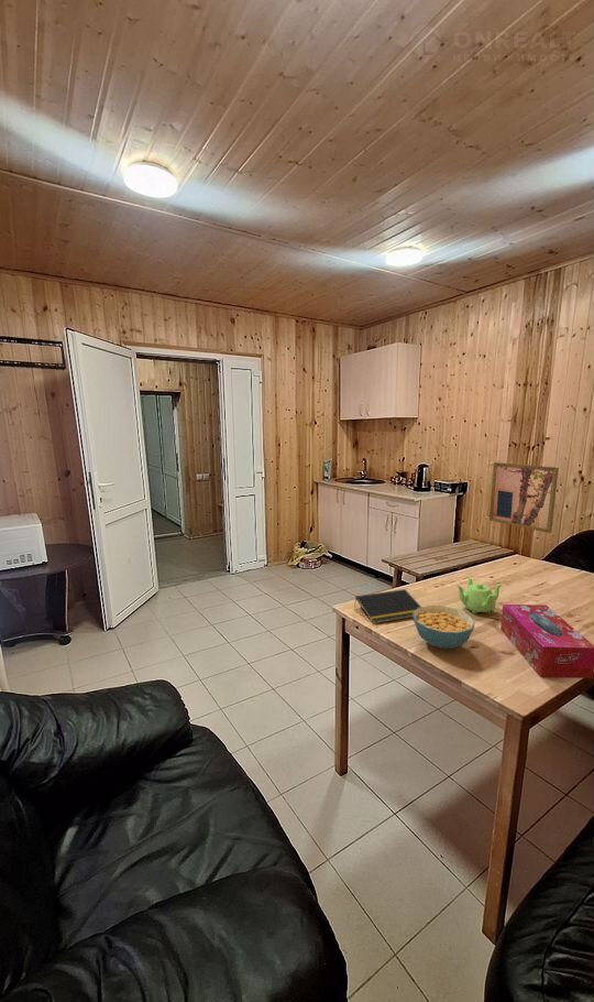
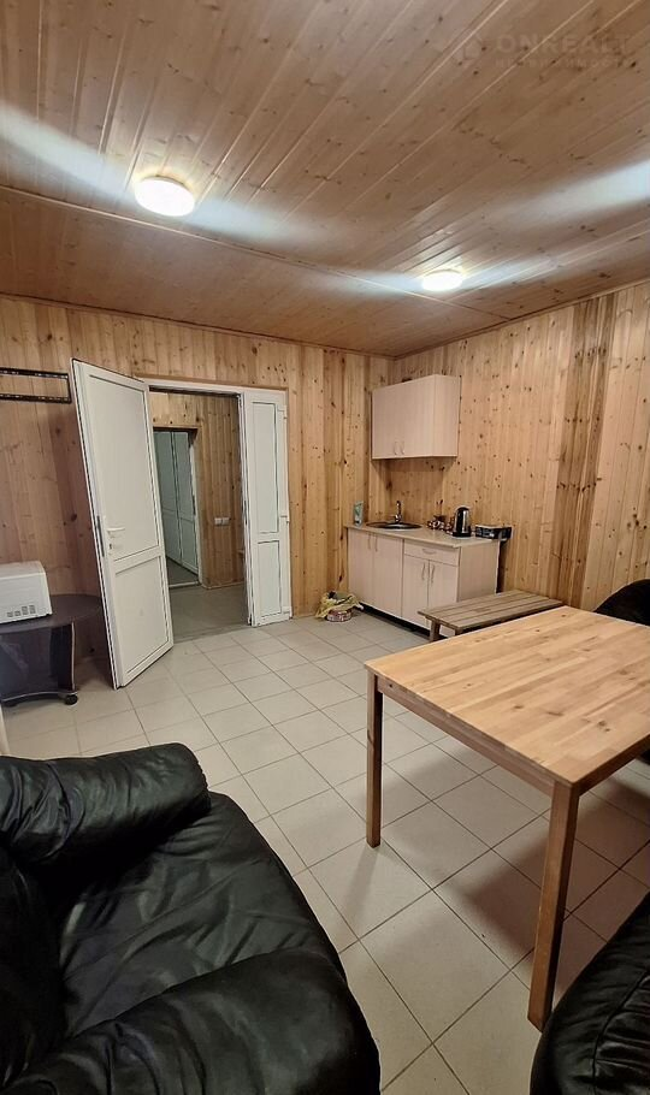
- tissue box (542, 638)
- notepad (389, 605)
- teapot (479, 597)
- cereal bowl (442, 631)
- wall art (520, 495)
